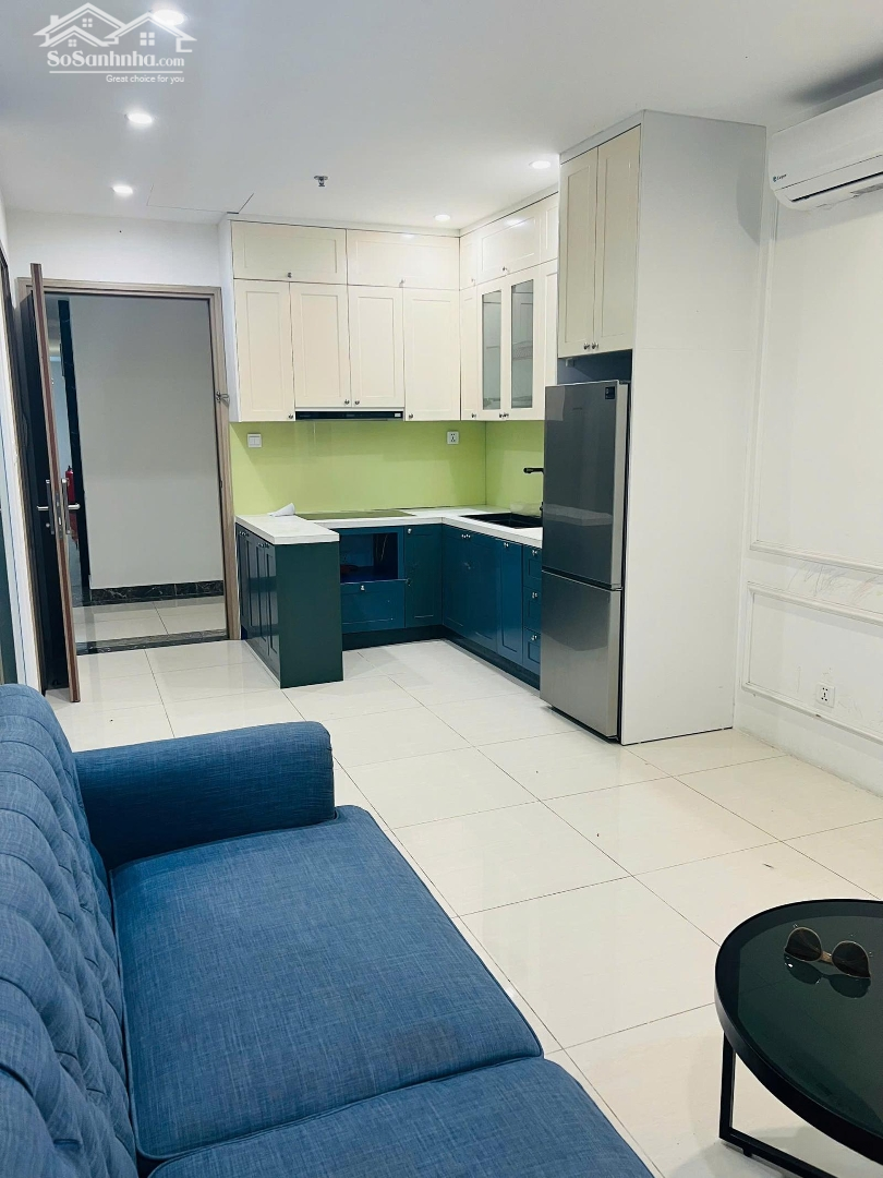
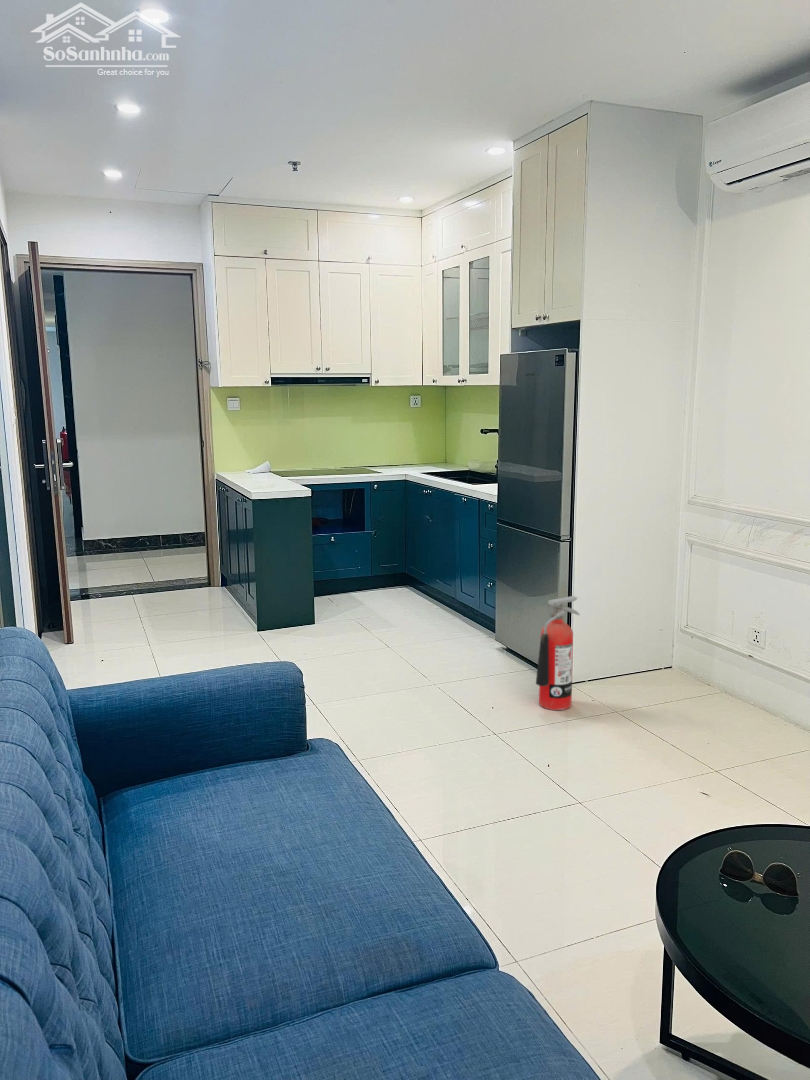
+ fire extinguisher (554, 652)
